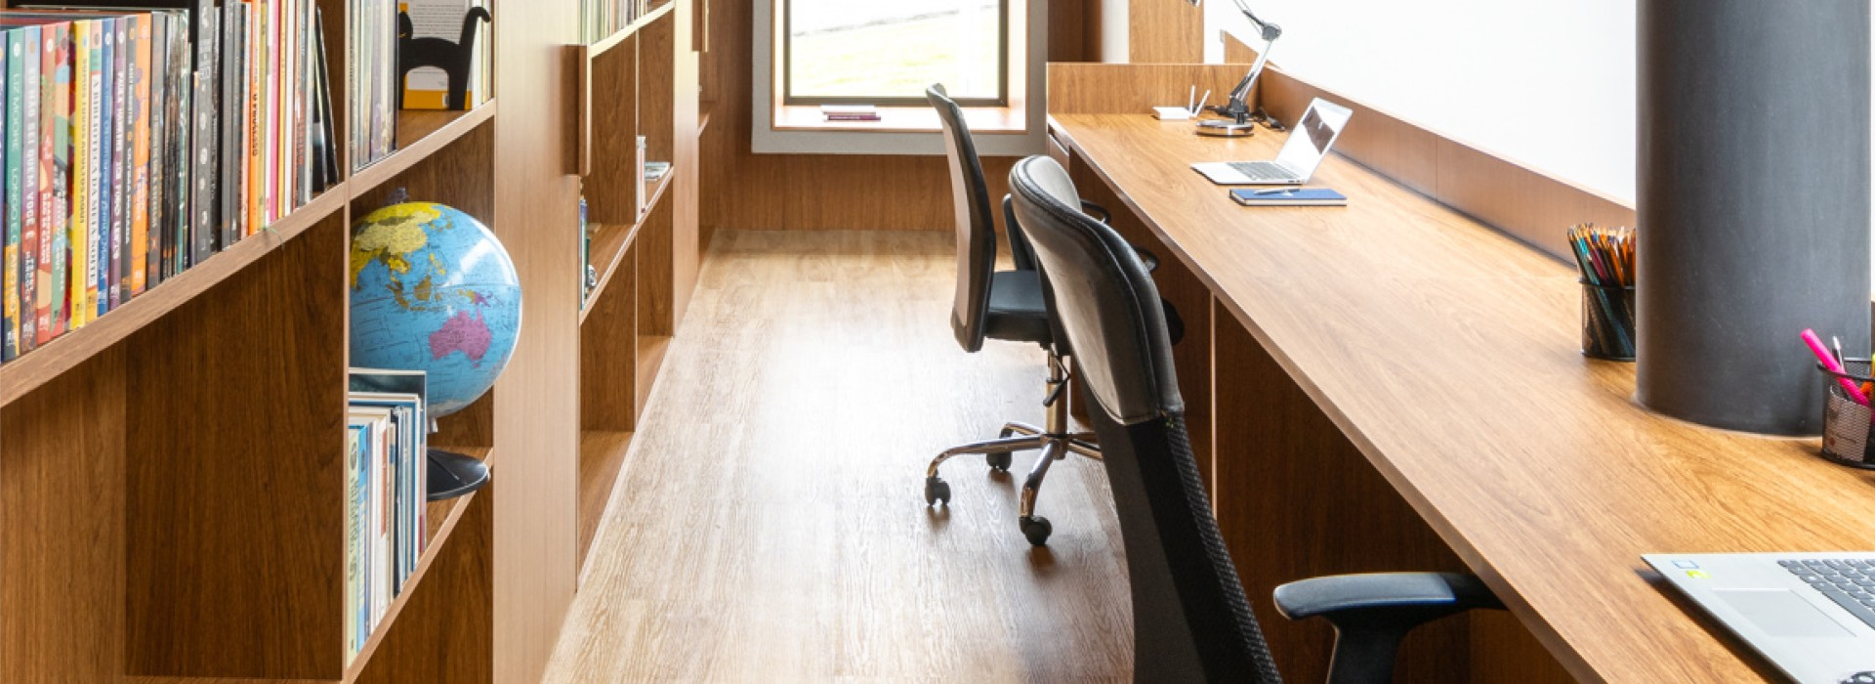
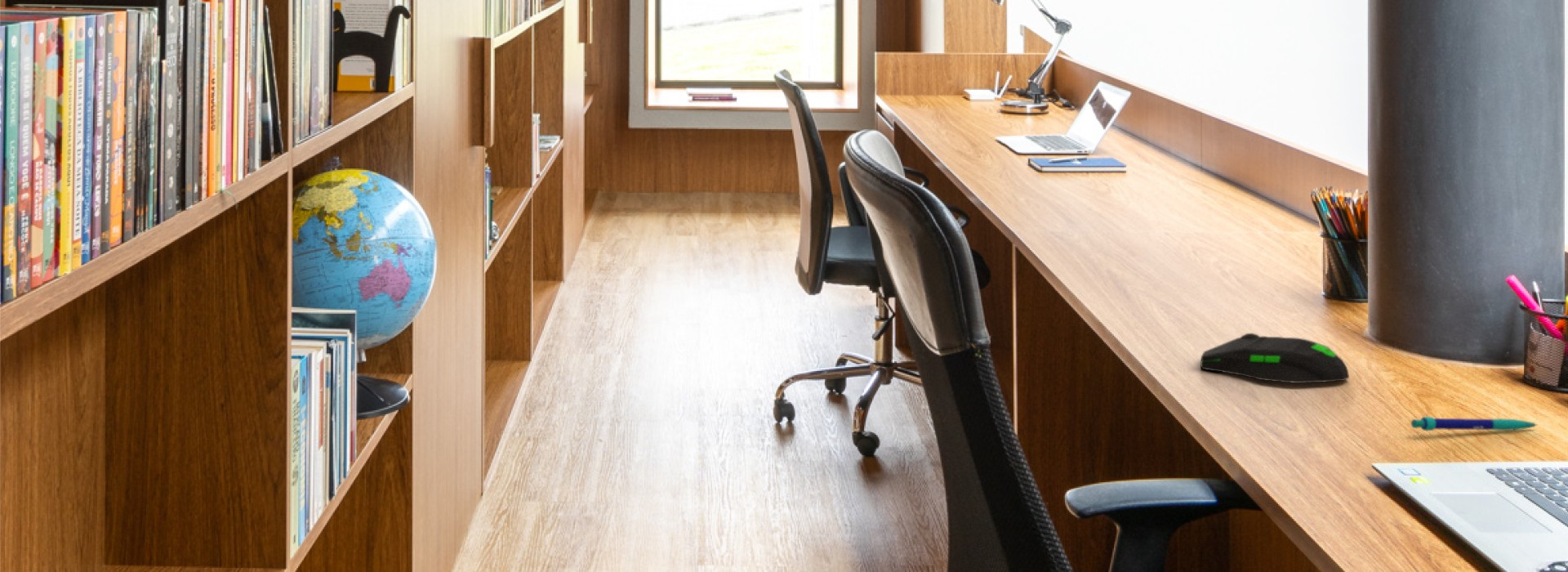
+ pen (1477, 423)
+ computer mouse (1272, 353)
